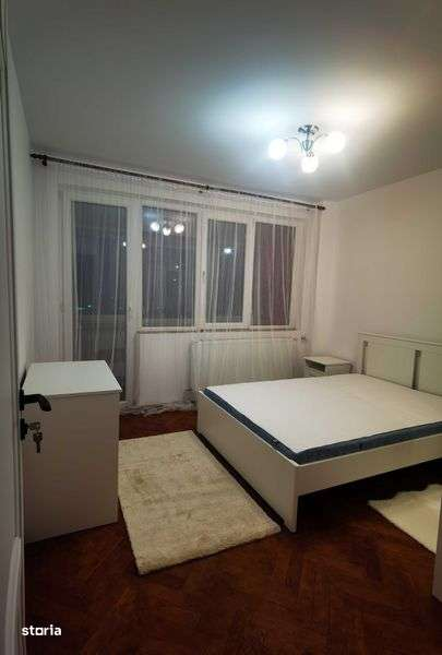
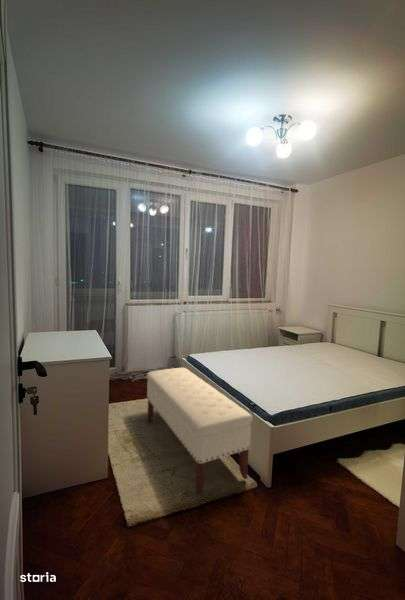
+ bench (190, 417)
